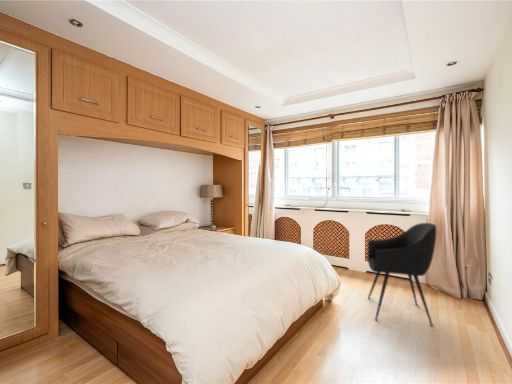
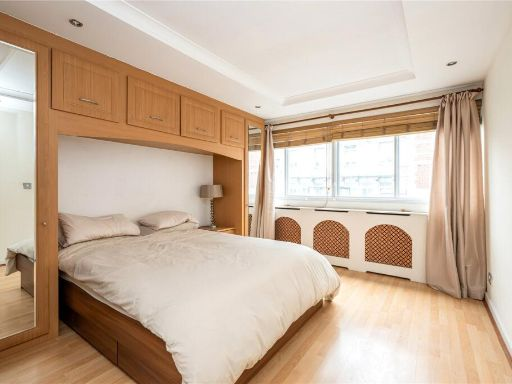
- armchair (397, 267)
